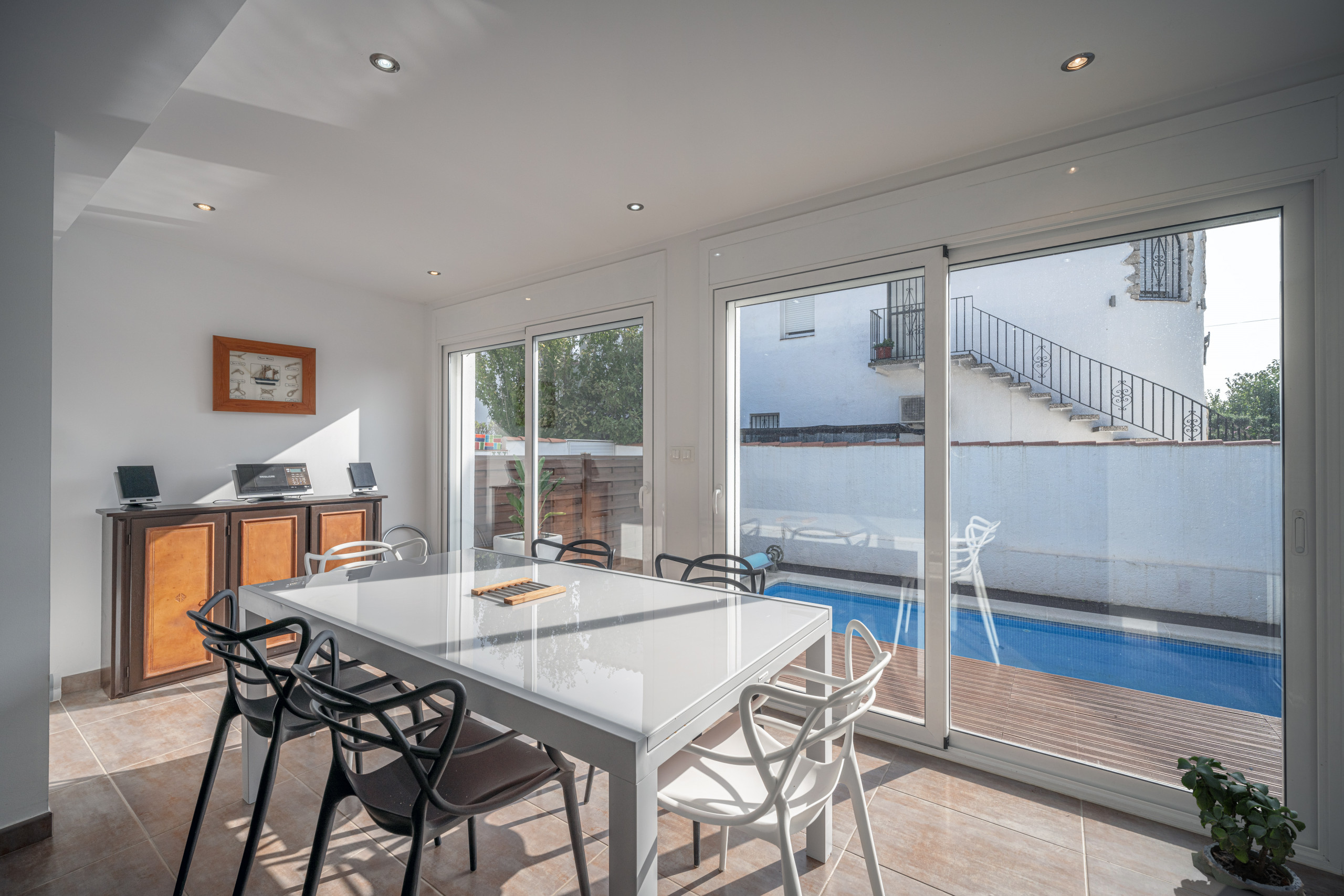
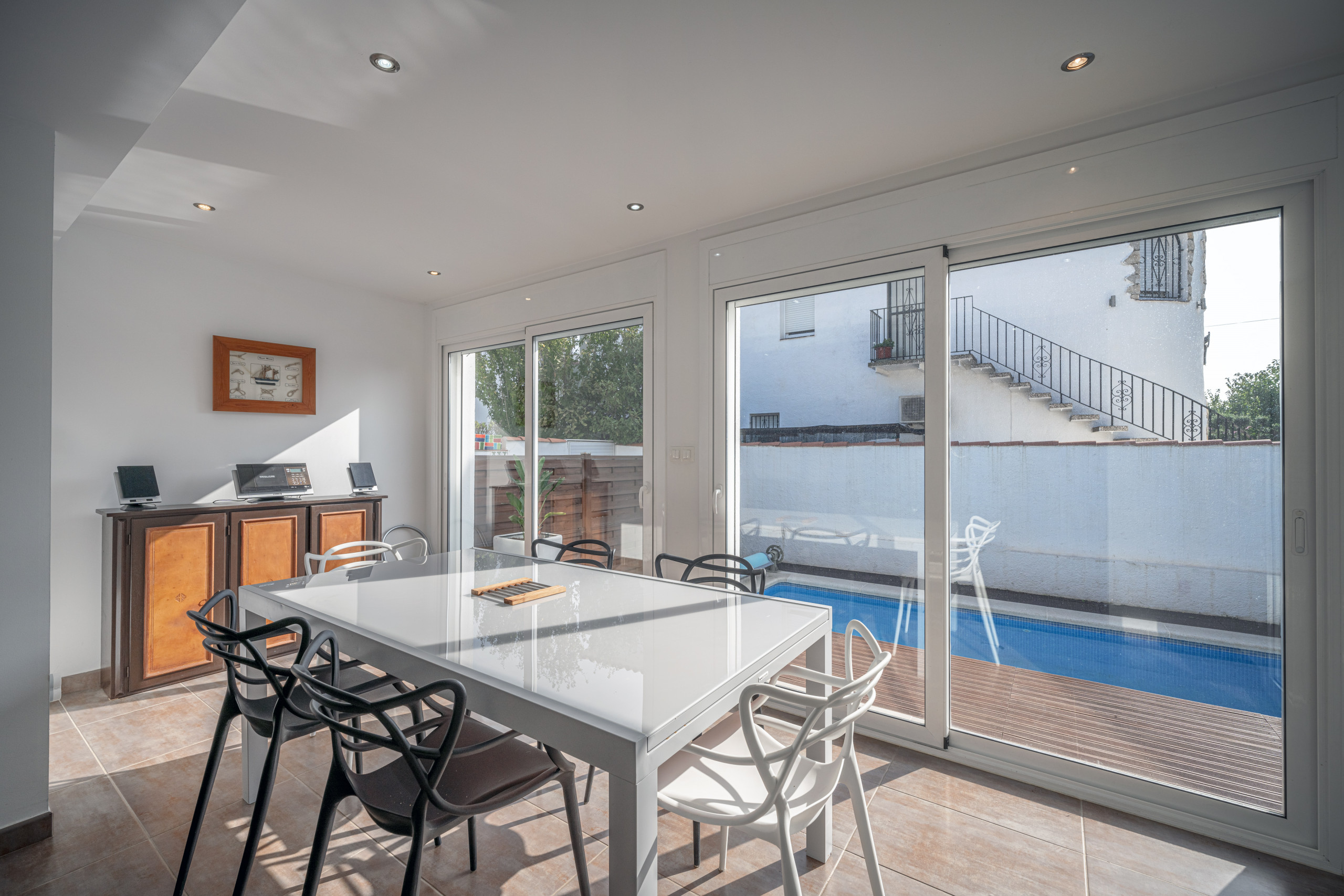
- potted plant (1238, 815)
